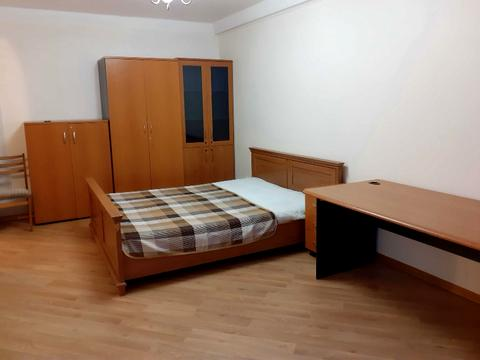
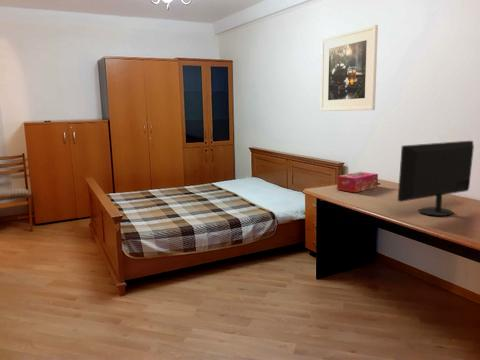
+ computer monitor (437, 178)
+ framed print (346, 72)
+ tissue box (357, 181)
